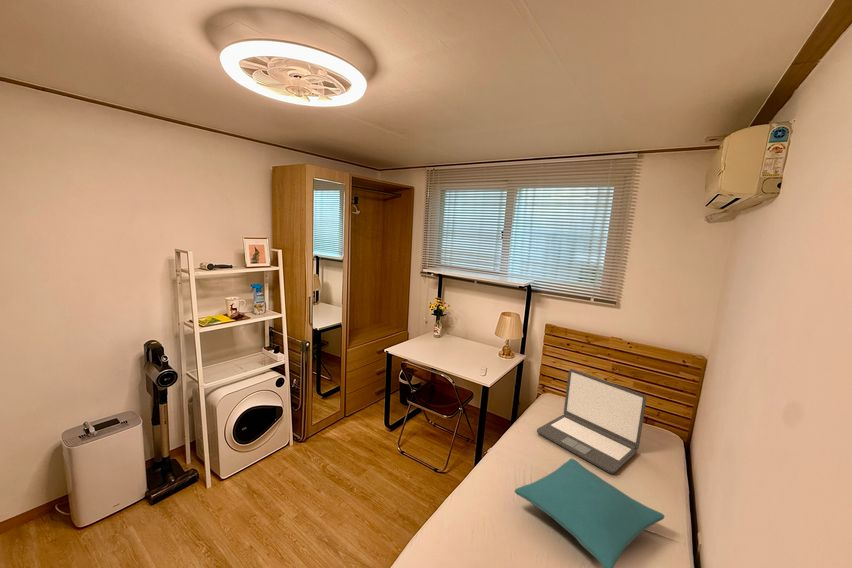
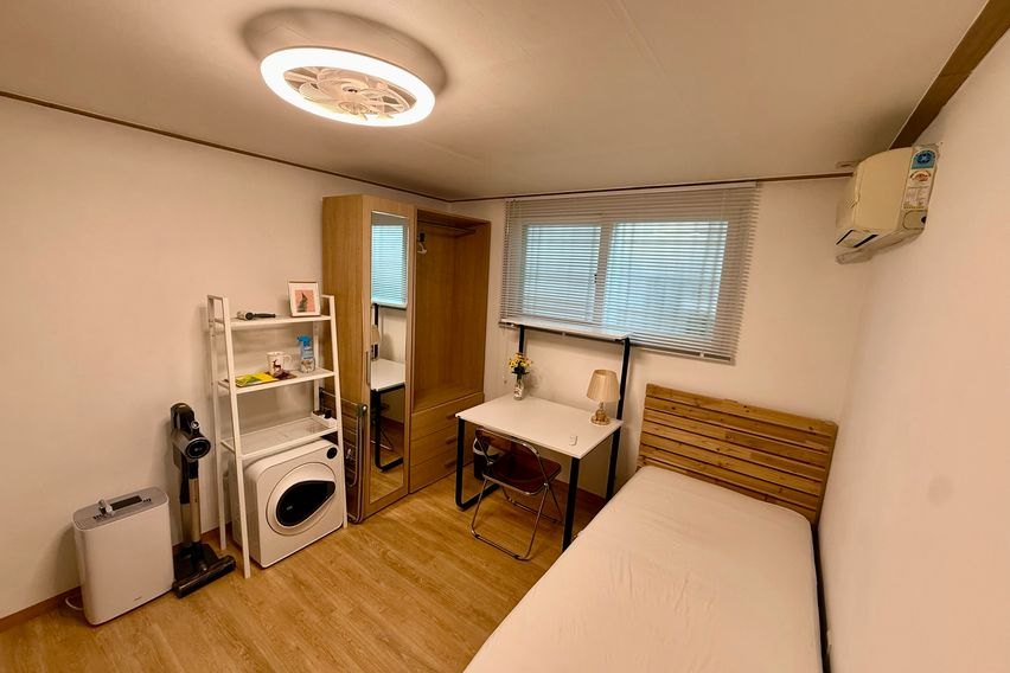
- pillow (586, 504)
- laptop (589, 414)
